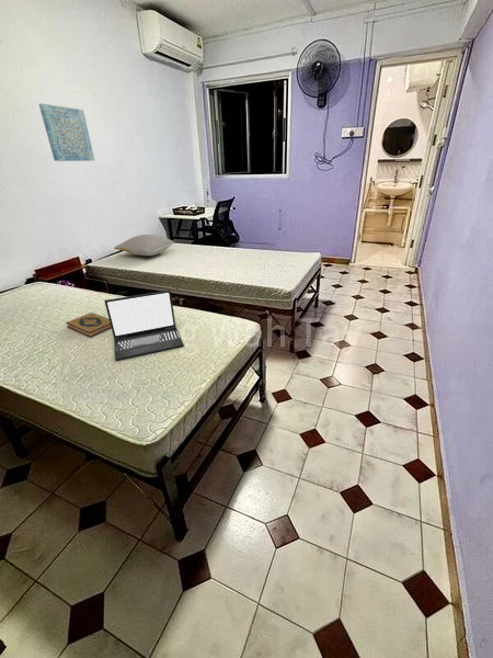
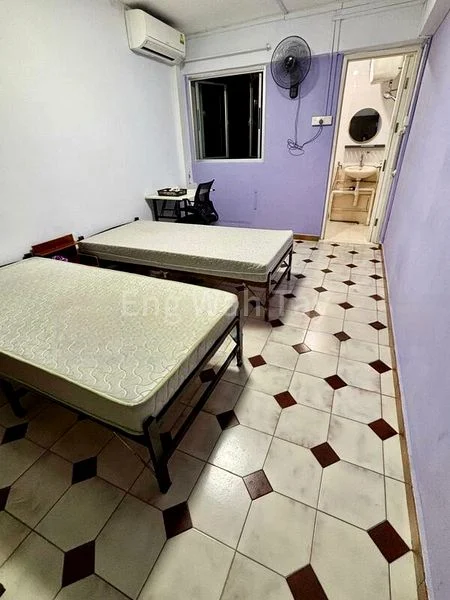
- wall art (69, 134)
- laptop (145, 324)
- pillow (145, 245)
- hardback book (91, 324)
